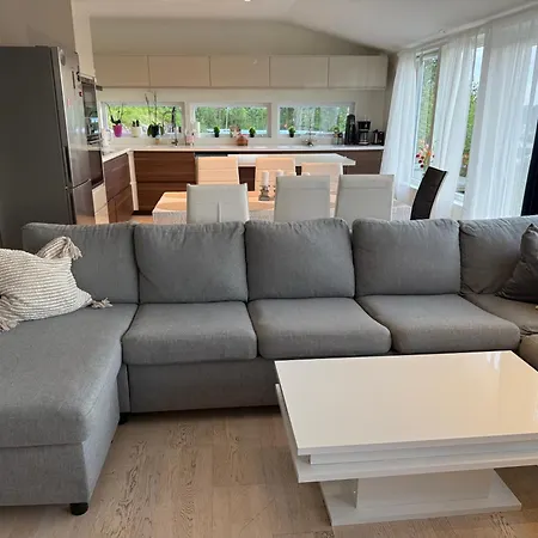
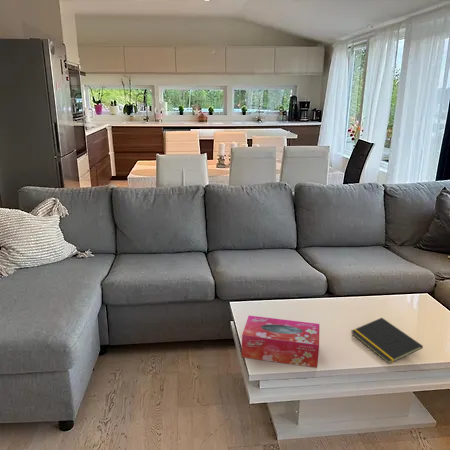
+ tissue box (281, 340)
+ notepad (385, 339)
